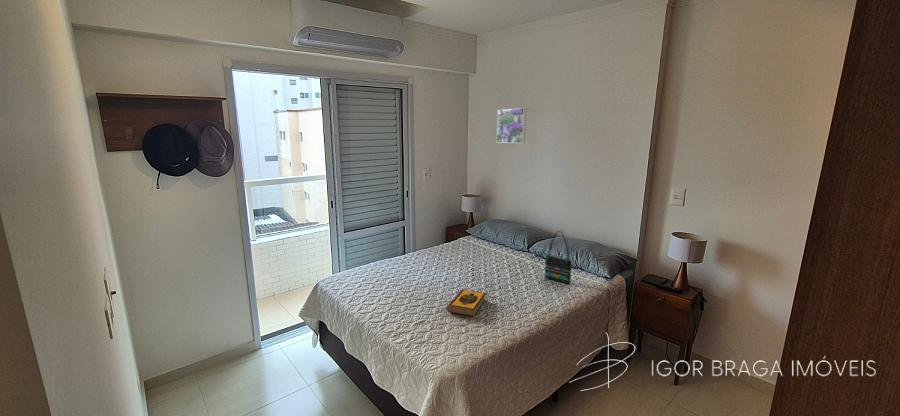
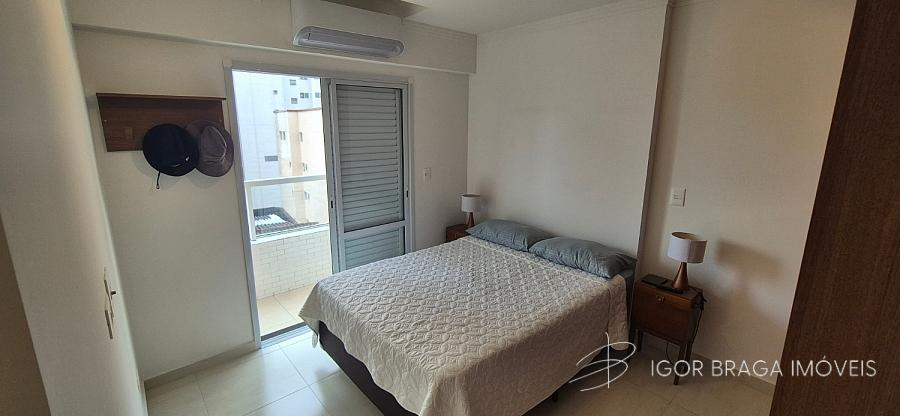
- tote bag (557, 257)
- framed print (510, 126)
- hardback book (466, 301)
